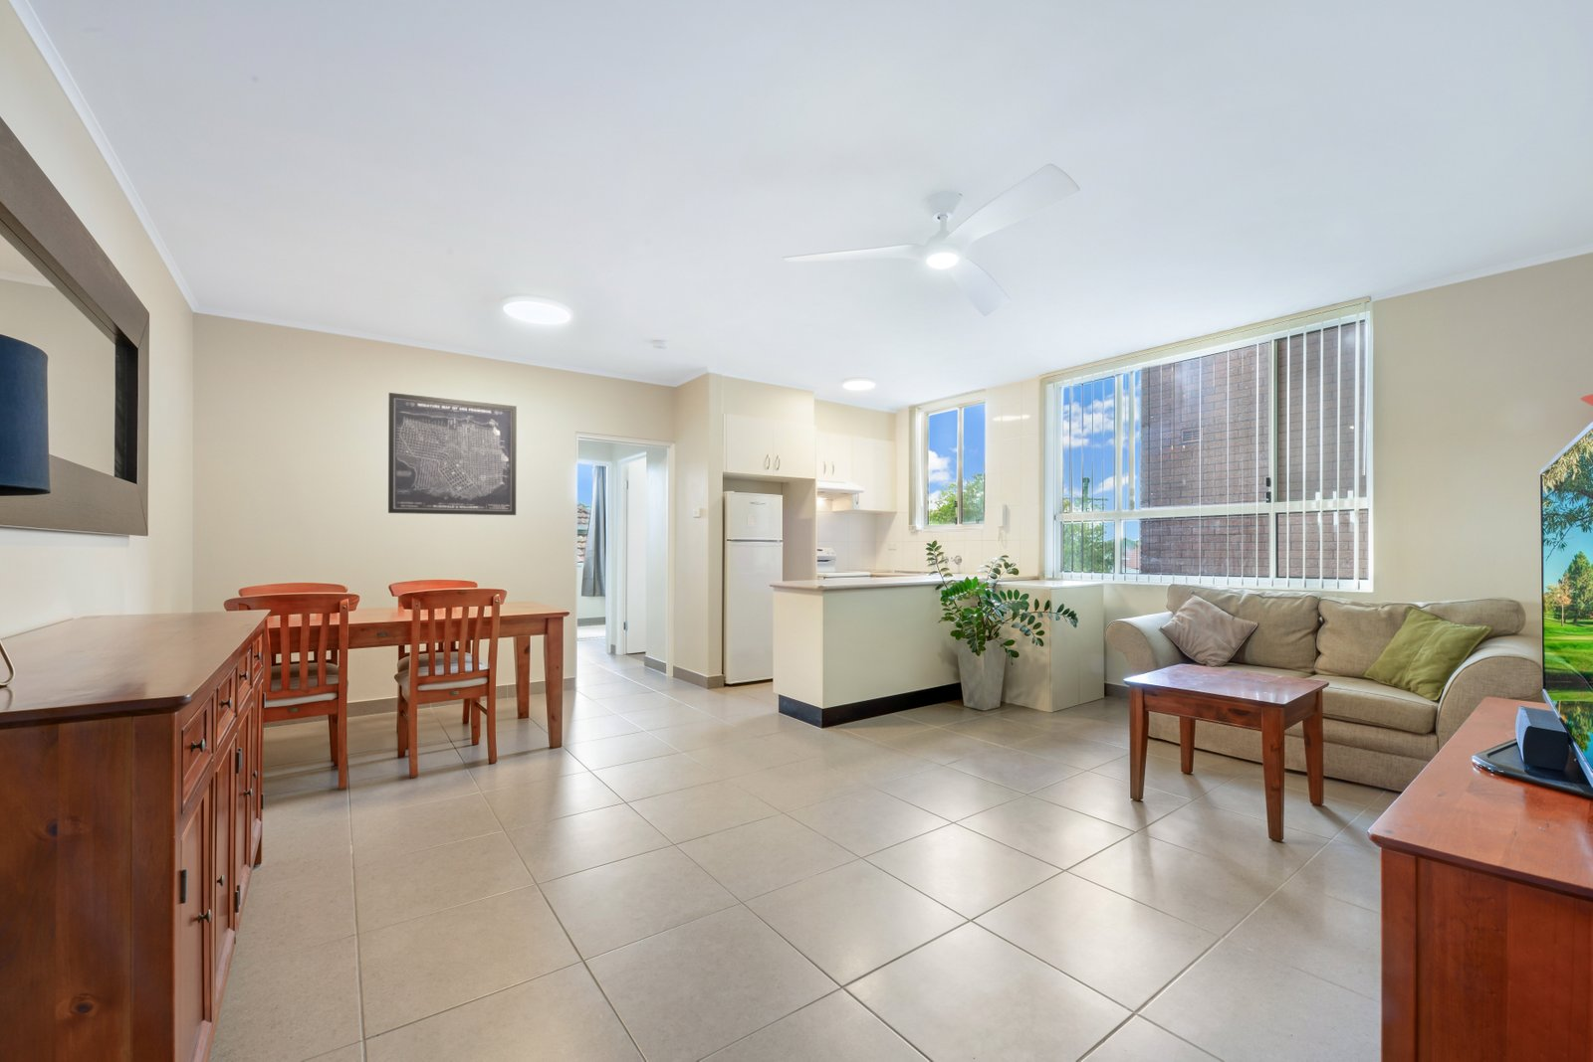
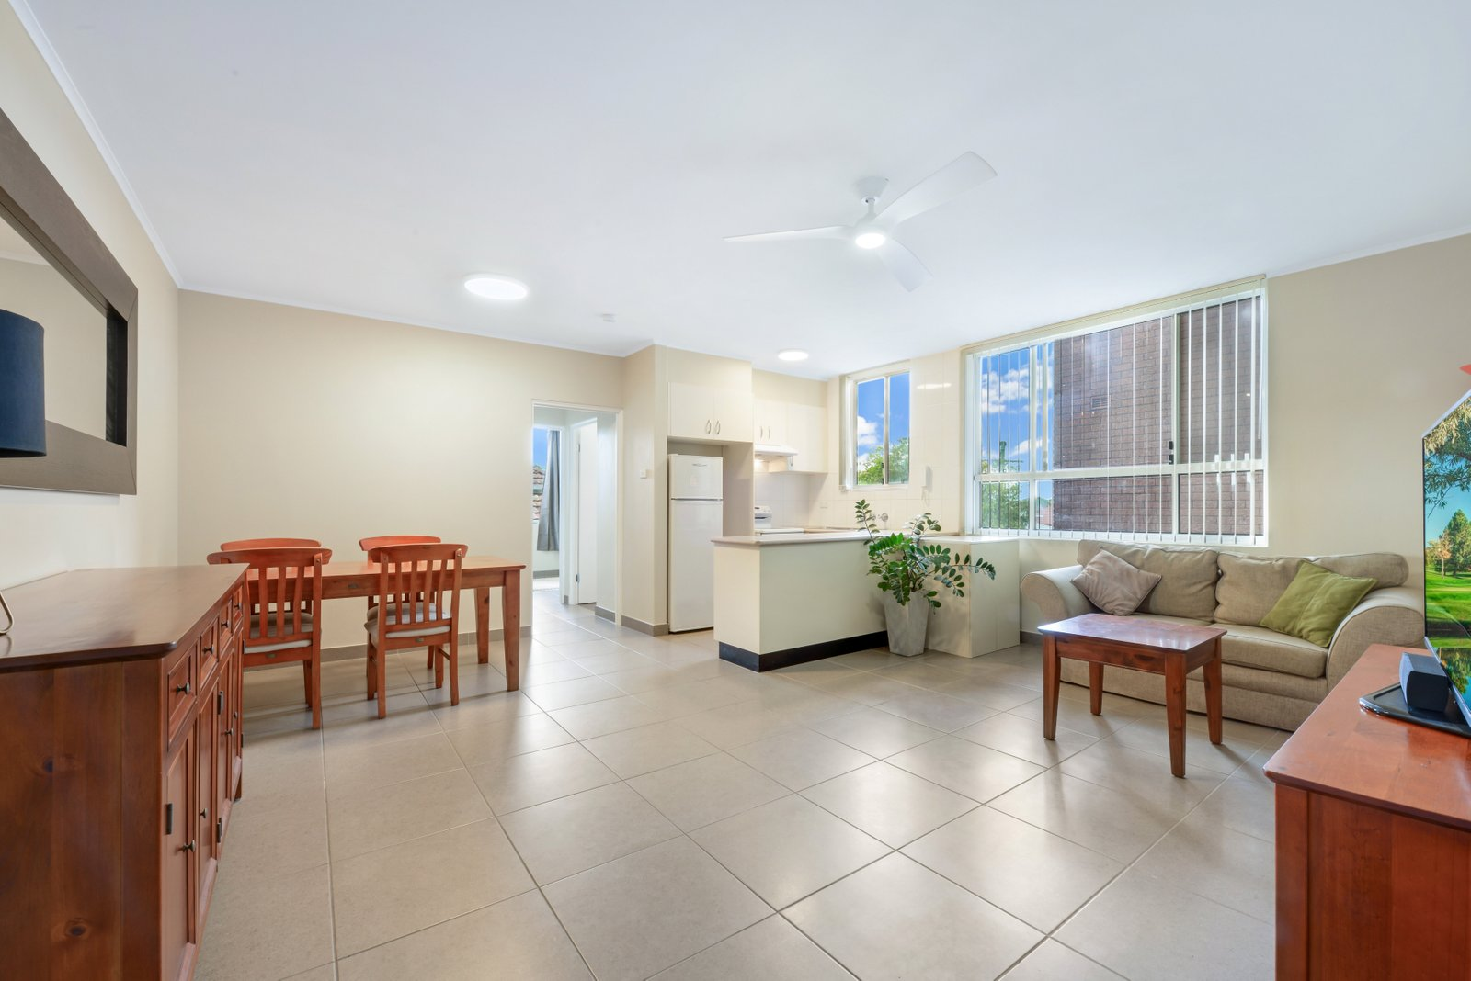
- wall art (455, 456)
